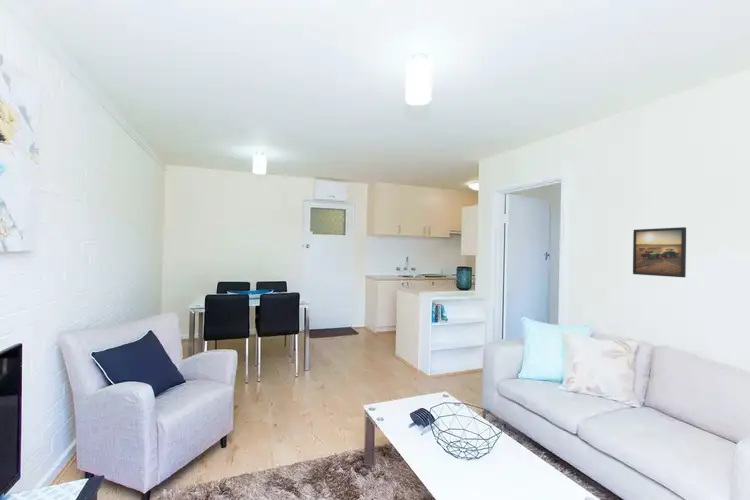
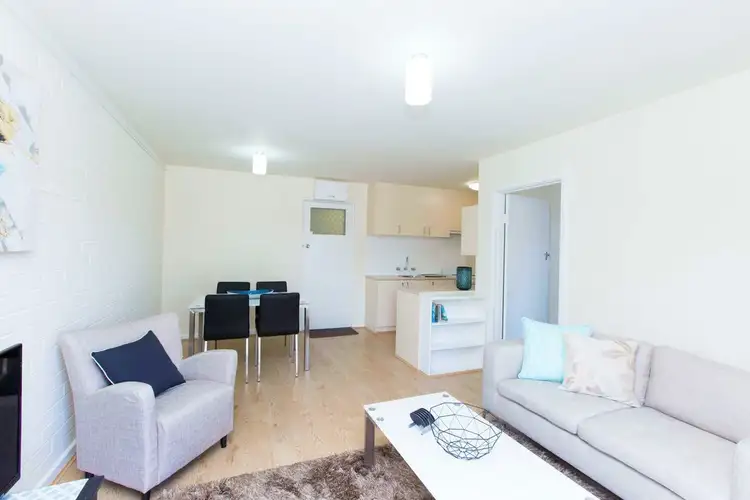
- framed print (658, 252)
